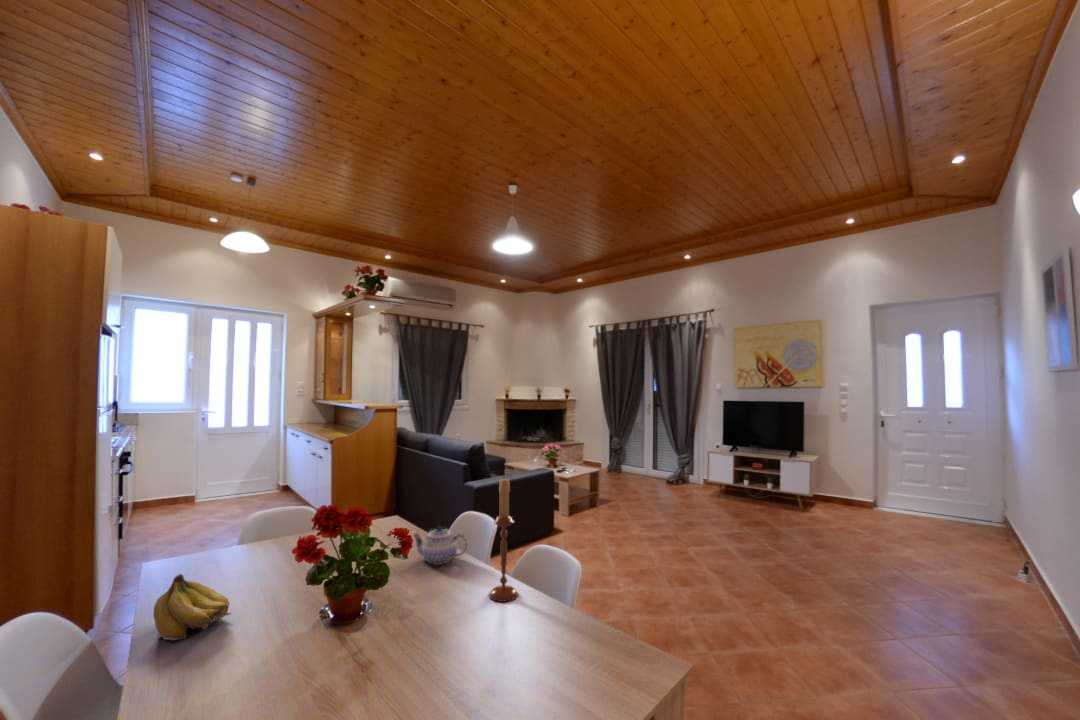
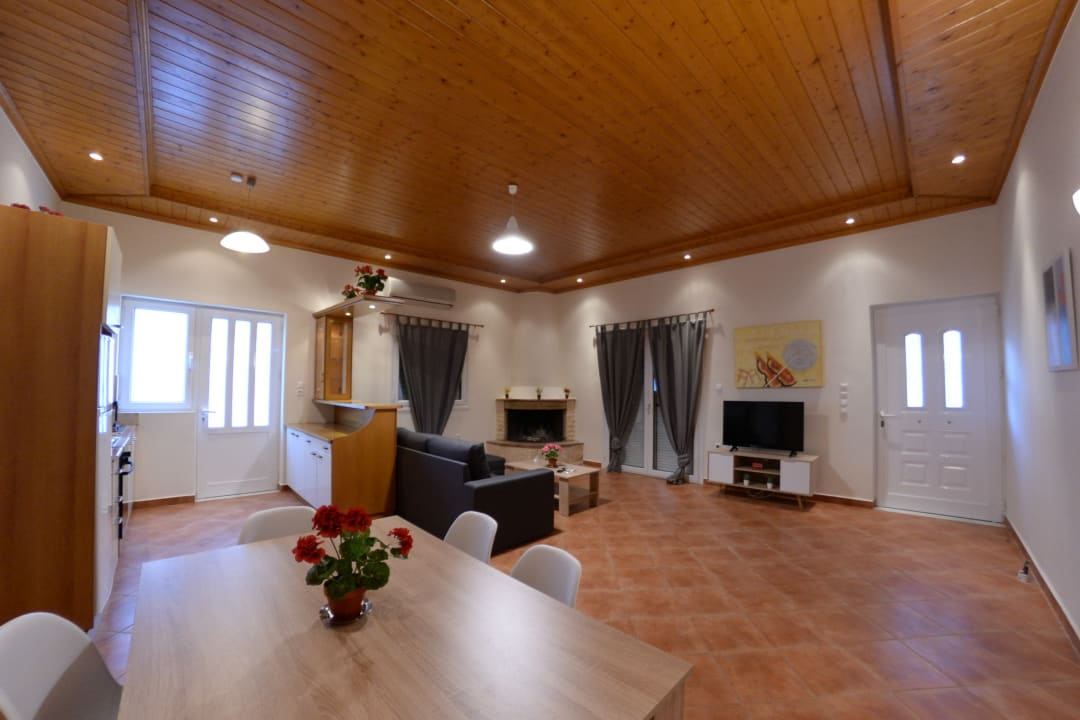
- candlestick (503, 534)
- fruit (196, 602)
- teapot (439, 543)
